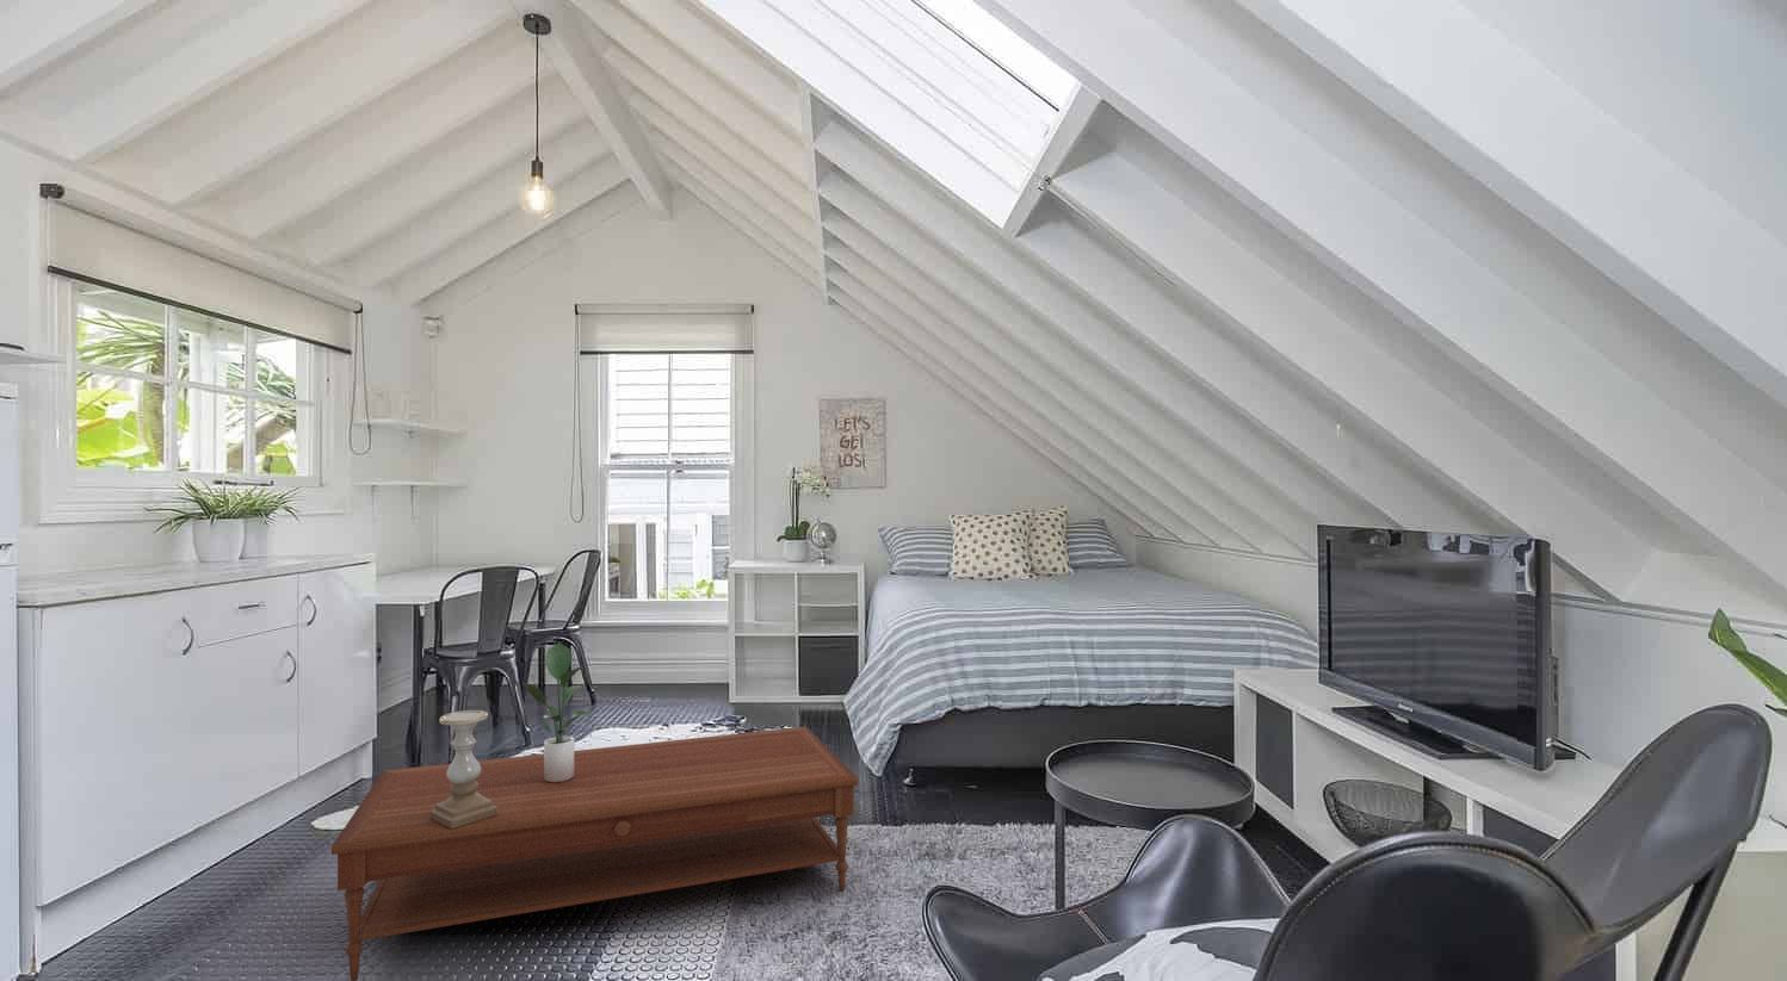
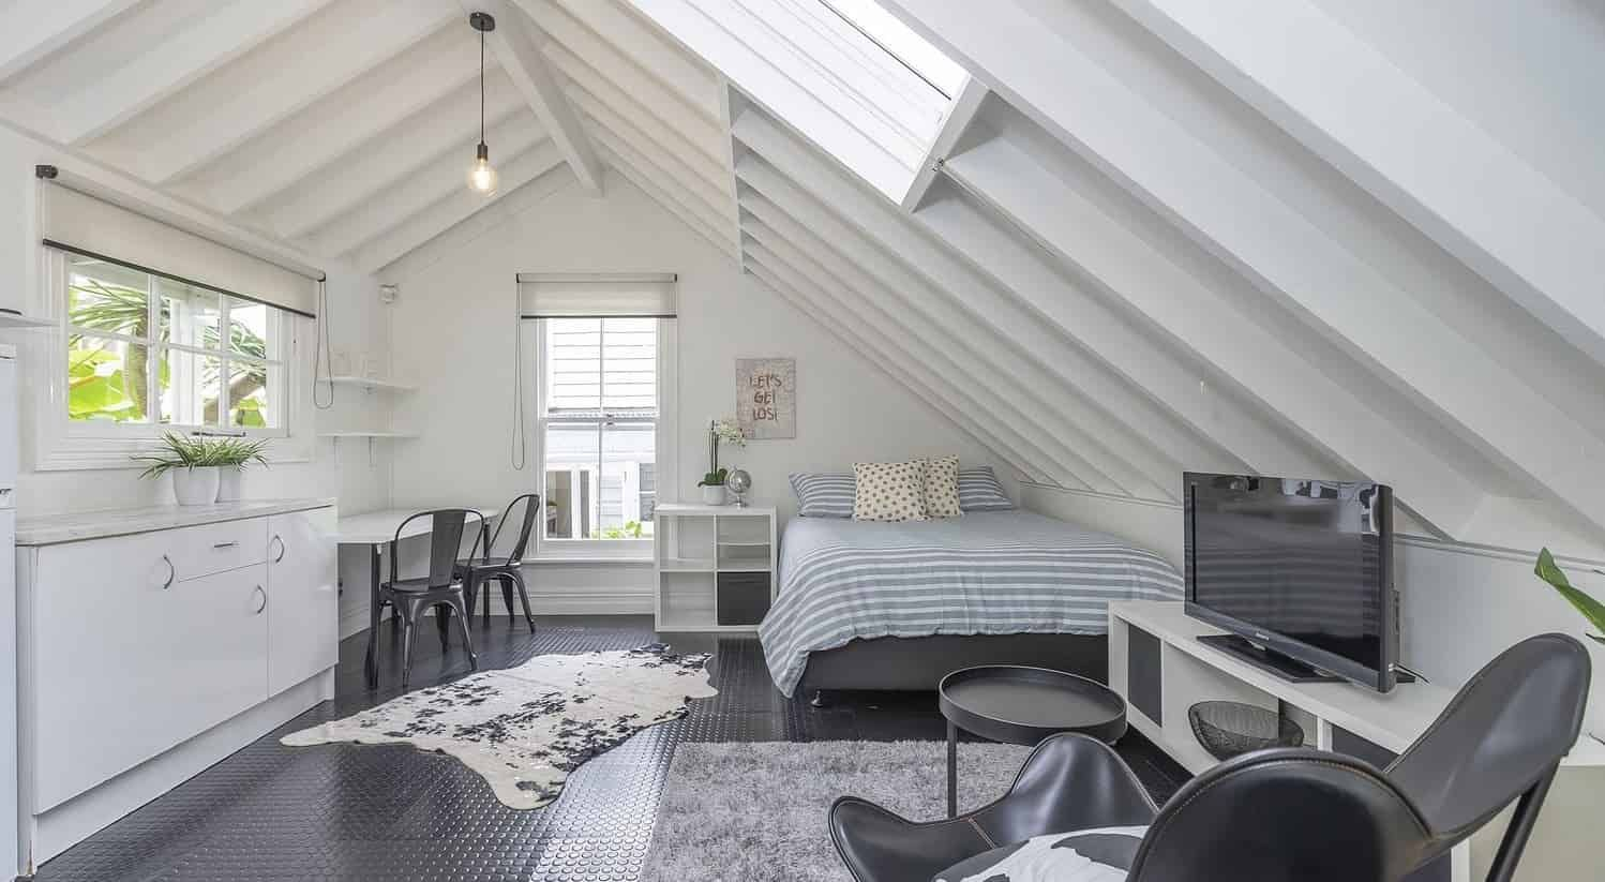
- candle holder (463, 764)
- potted plant (556, 713)
- coffee table (617, 832)
